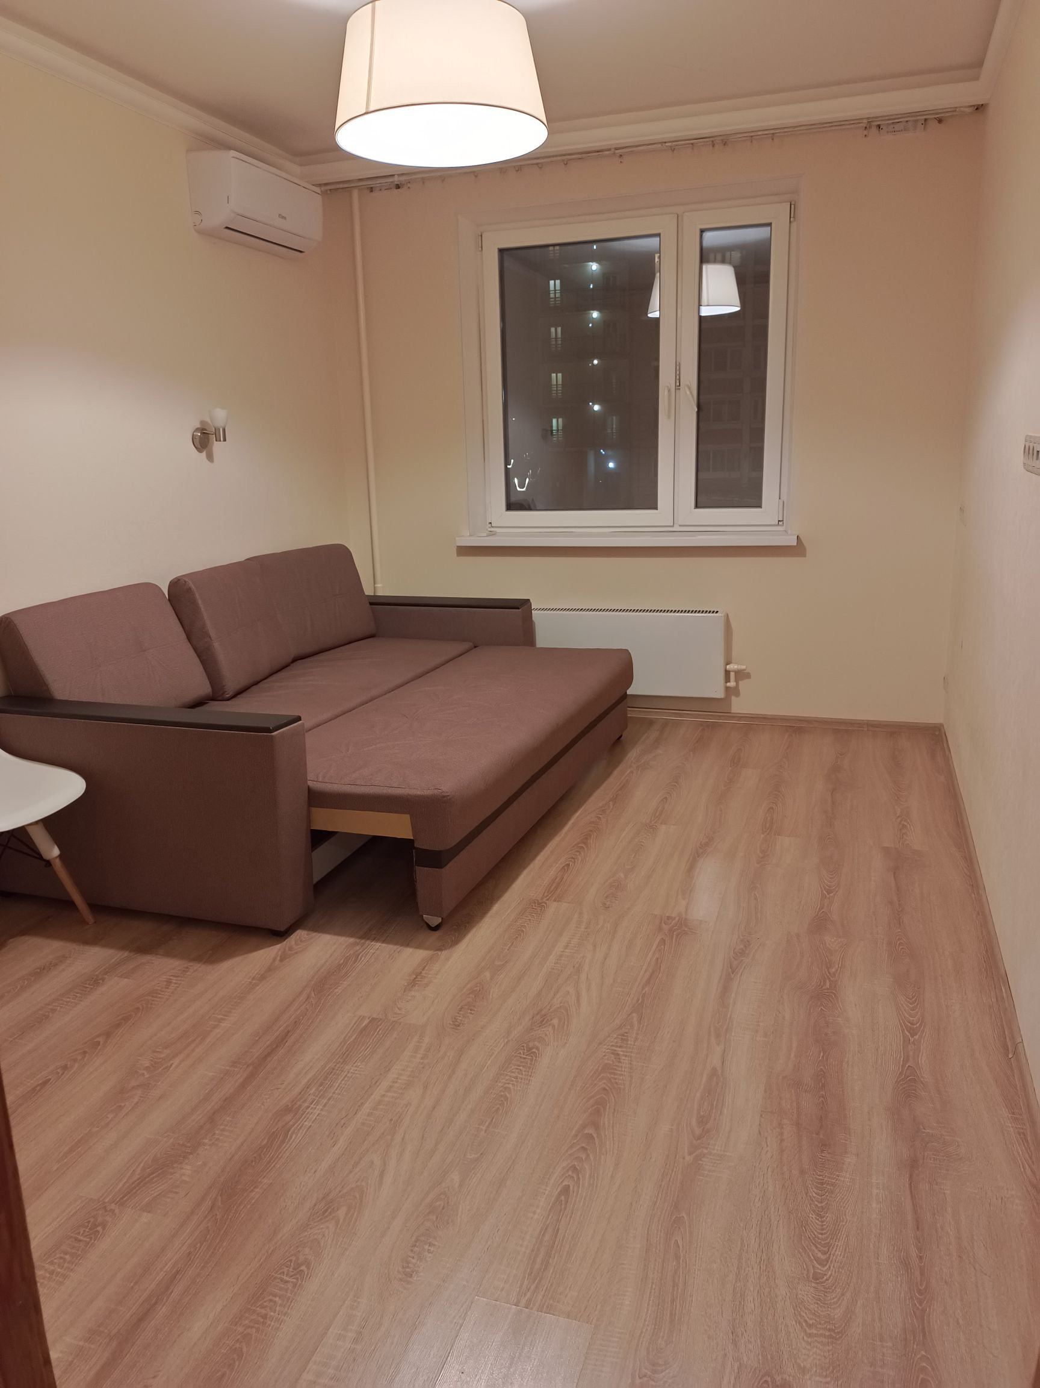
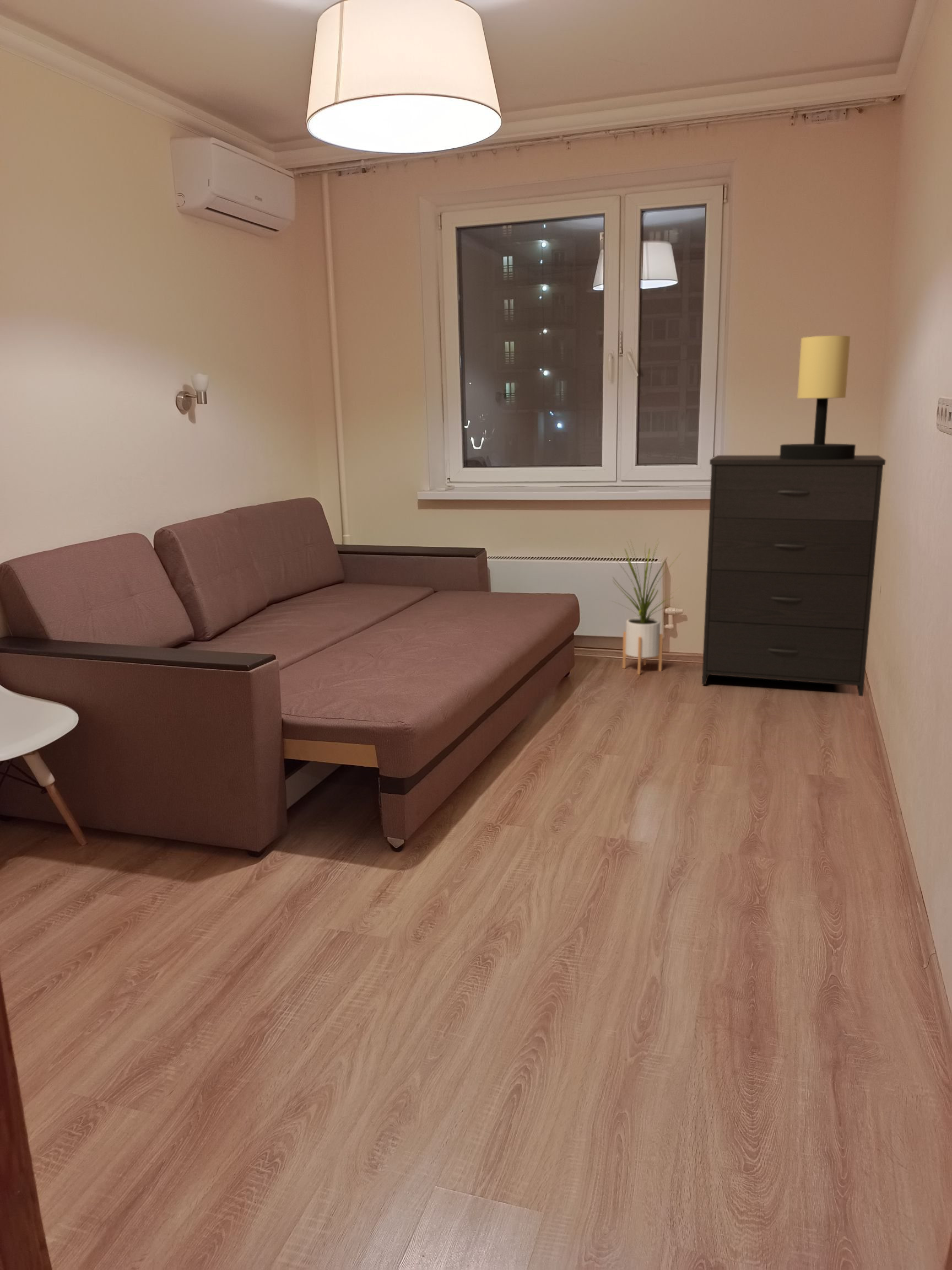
+ house plant (645, 605)
+ table lamp (820, 398)
+ dresser (788, 572)
